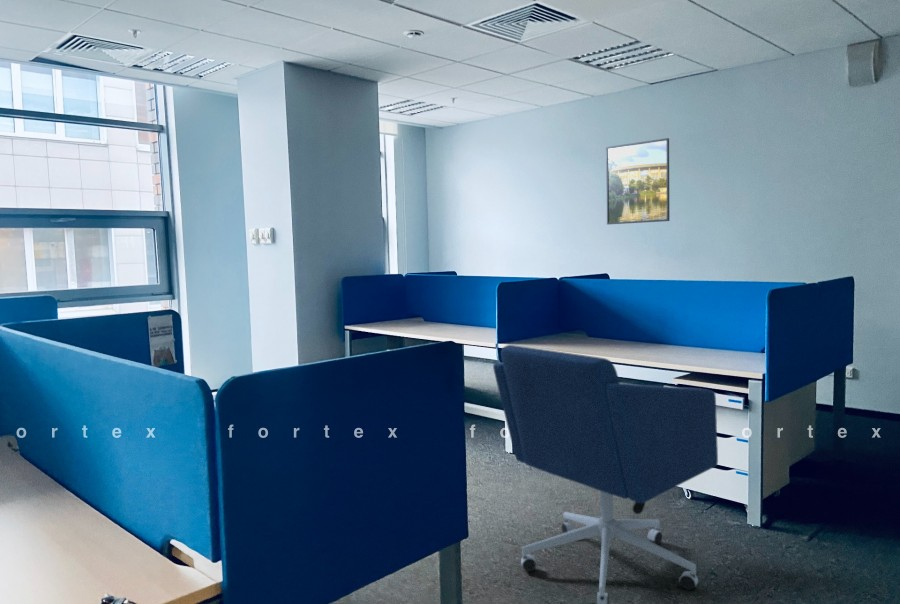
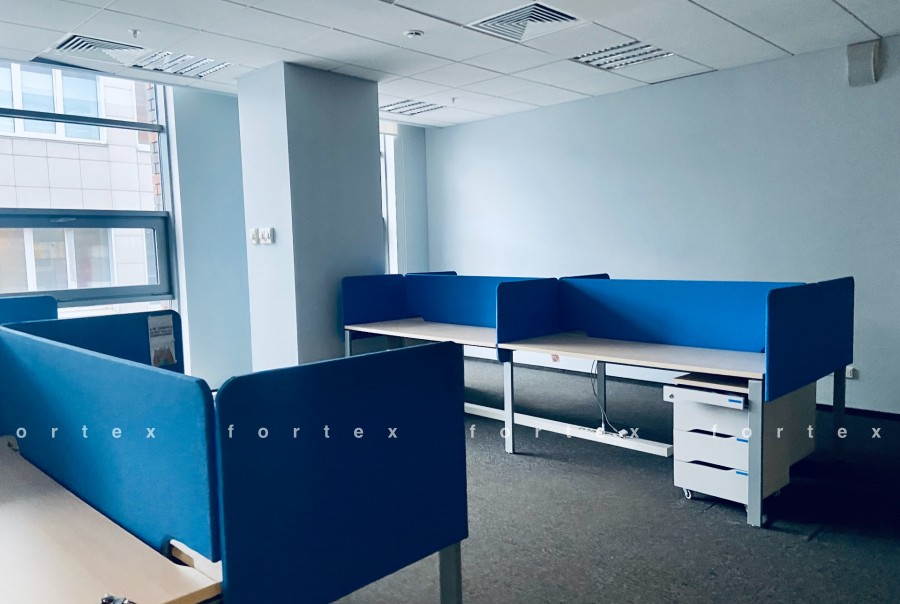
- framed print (636, 183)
- office chair (604, 456)
